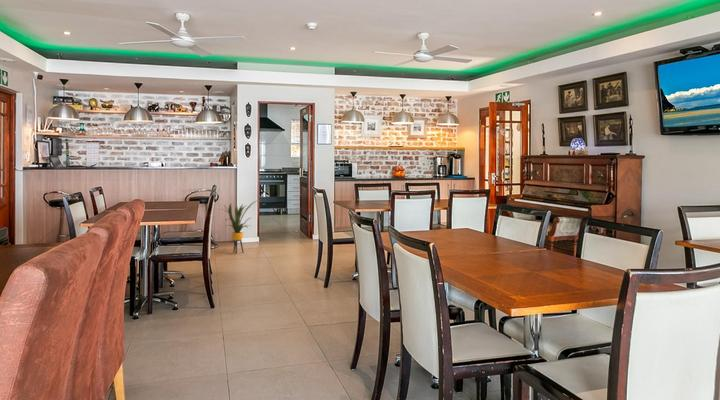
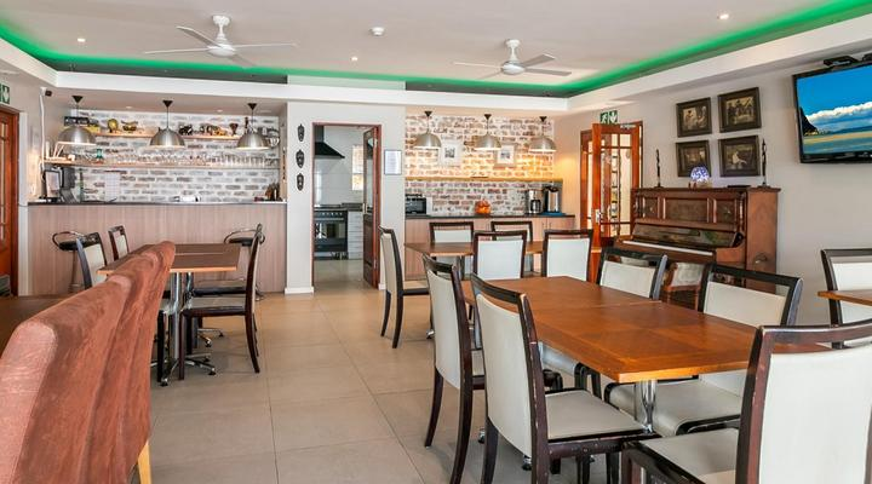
- house plant (240, 226)
